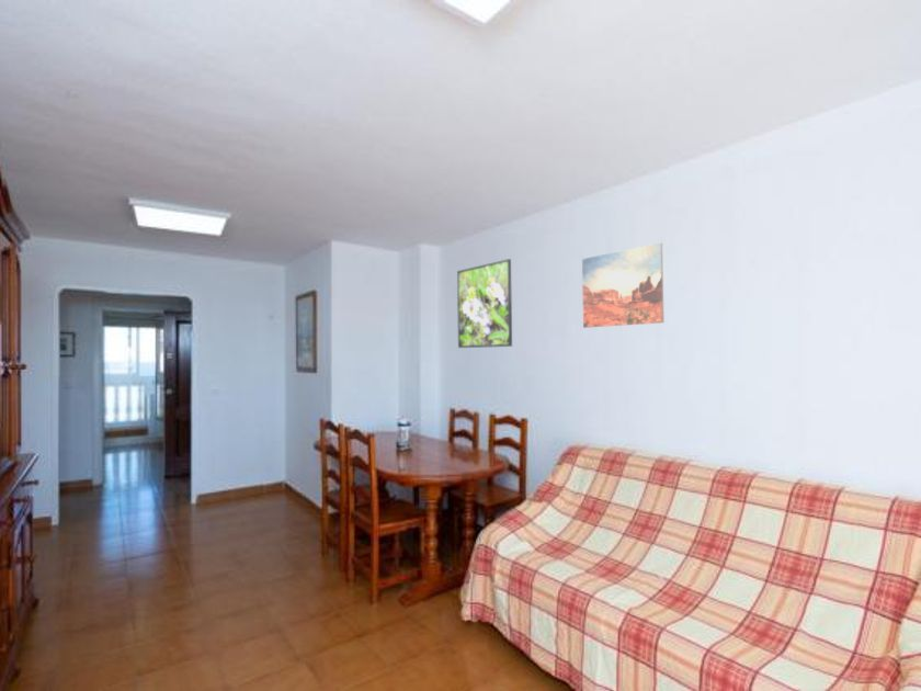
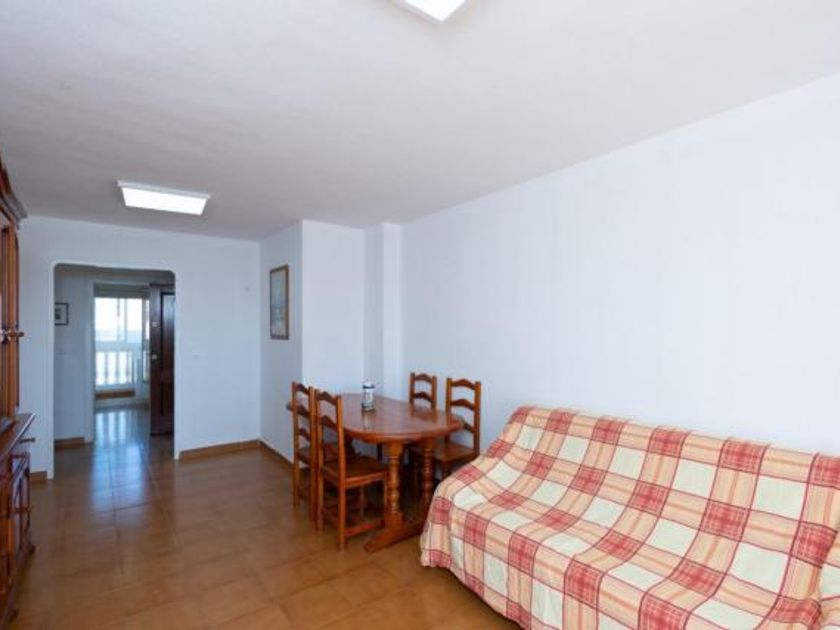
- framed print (482, 306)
- wall art (619, 288)
